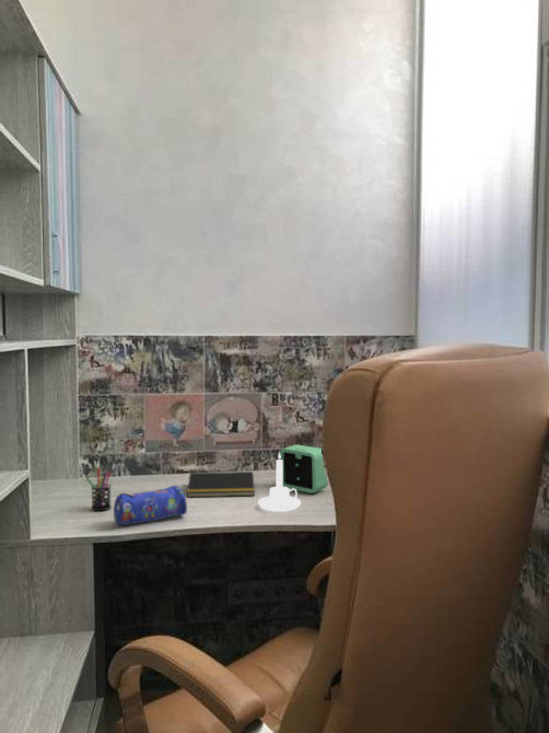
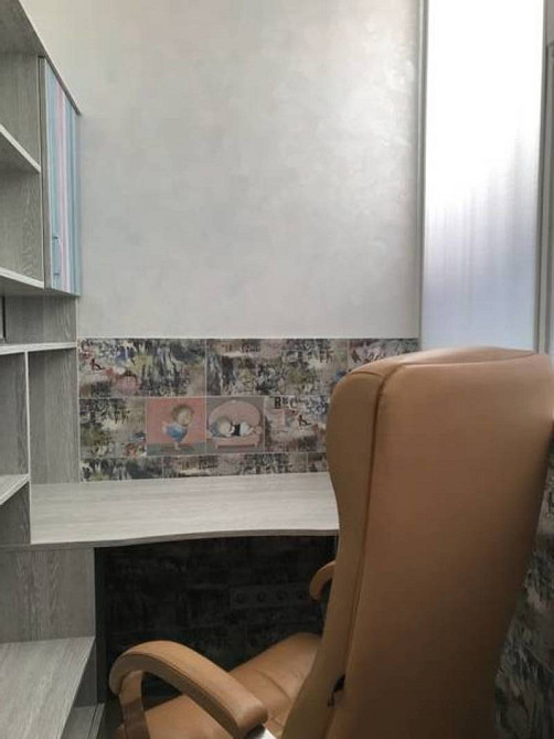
- notepad (221, 484)
- alarm clock (303, 468)
- candle holder (279, 479)
- pencil case (150, 503)
- pen holder (98, 489)
